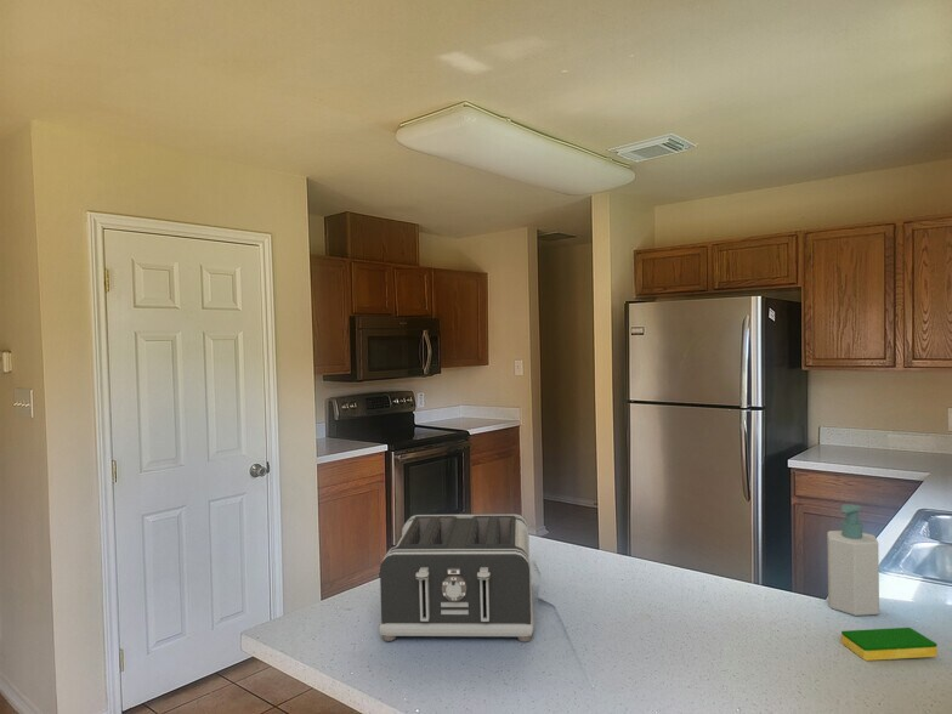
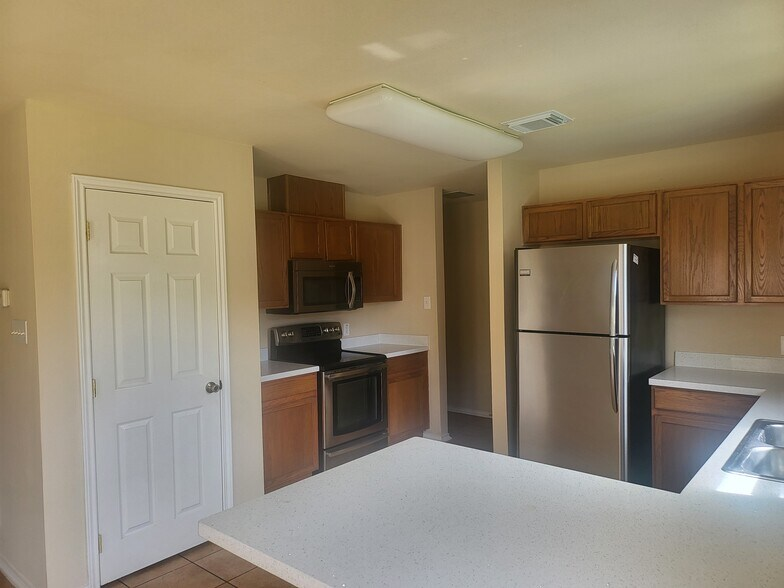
- soap bottle (851, 556)
- dish sponge (888, 642)
- toaster (460, 572)
